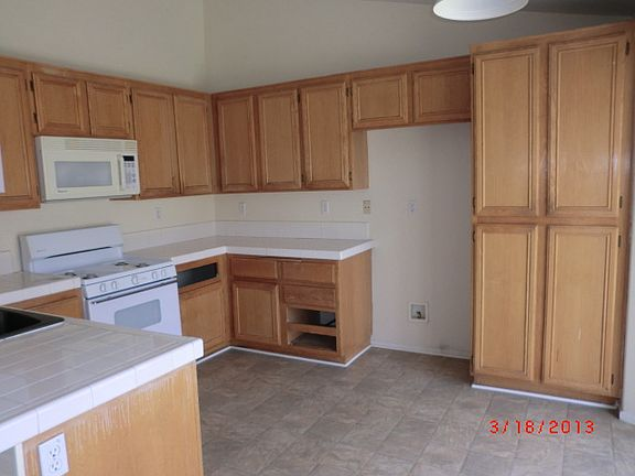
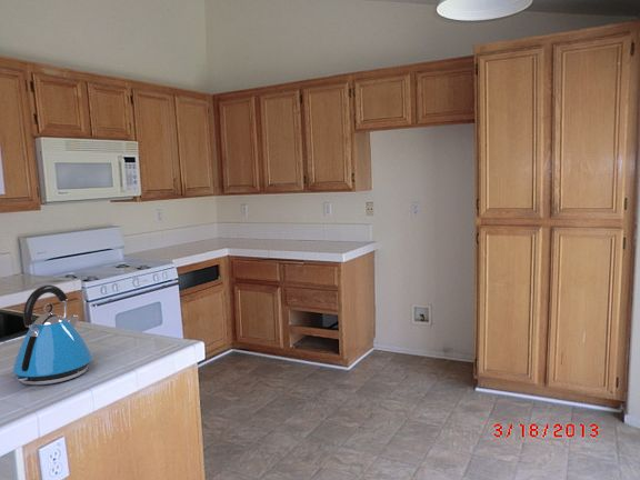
+ kettle (48, 330)
